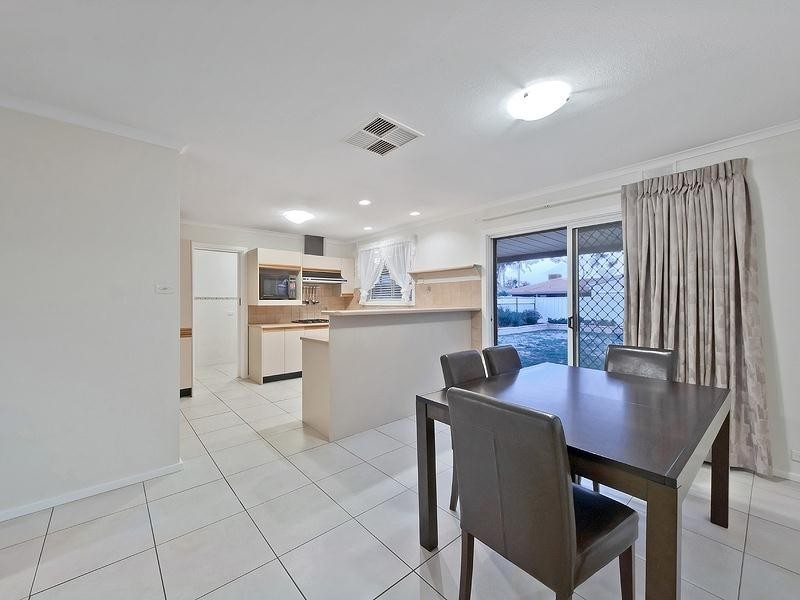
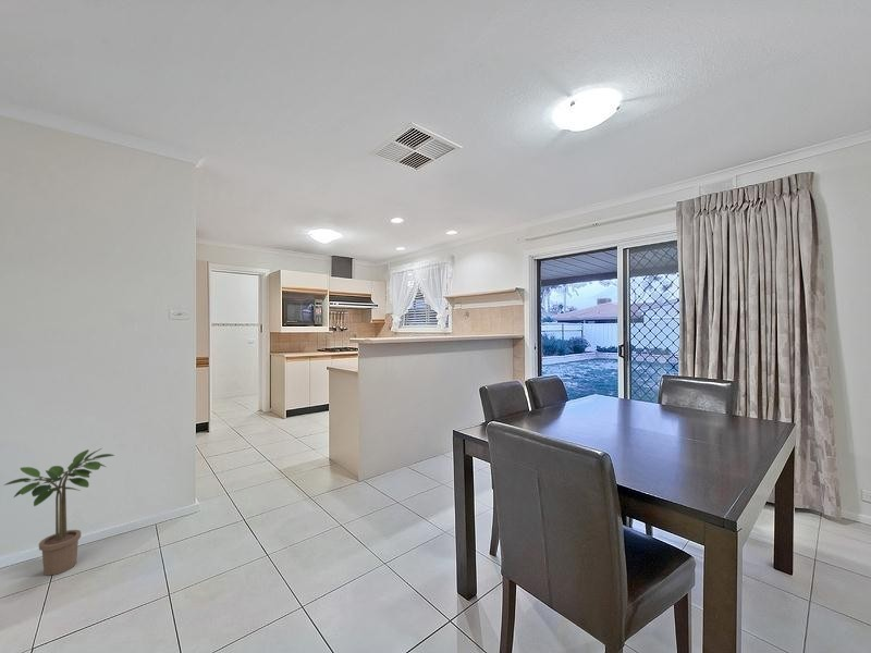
+ potted plant (64, 507)
